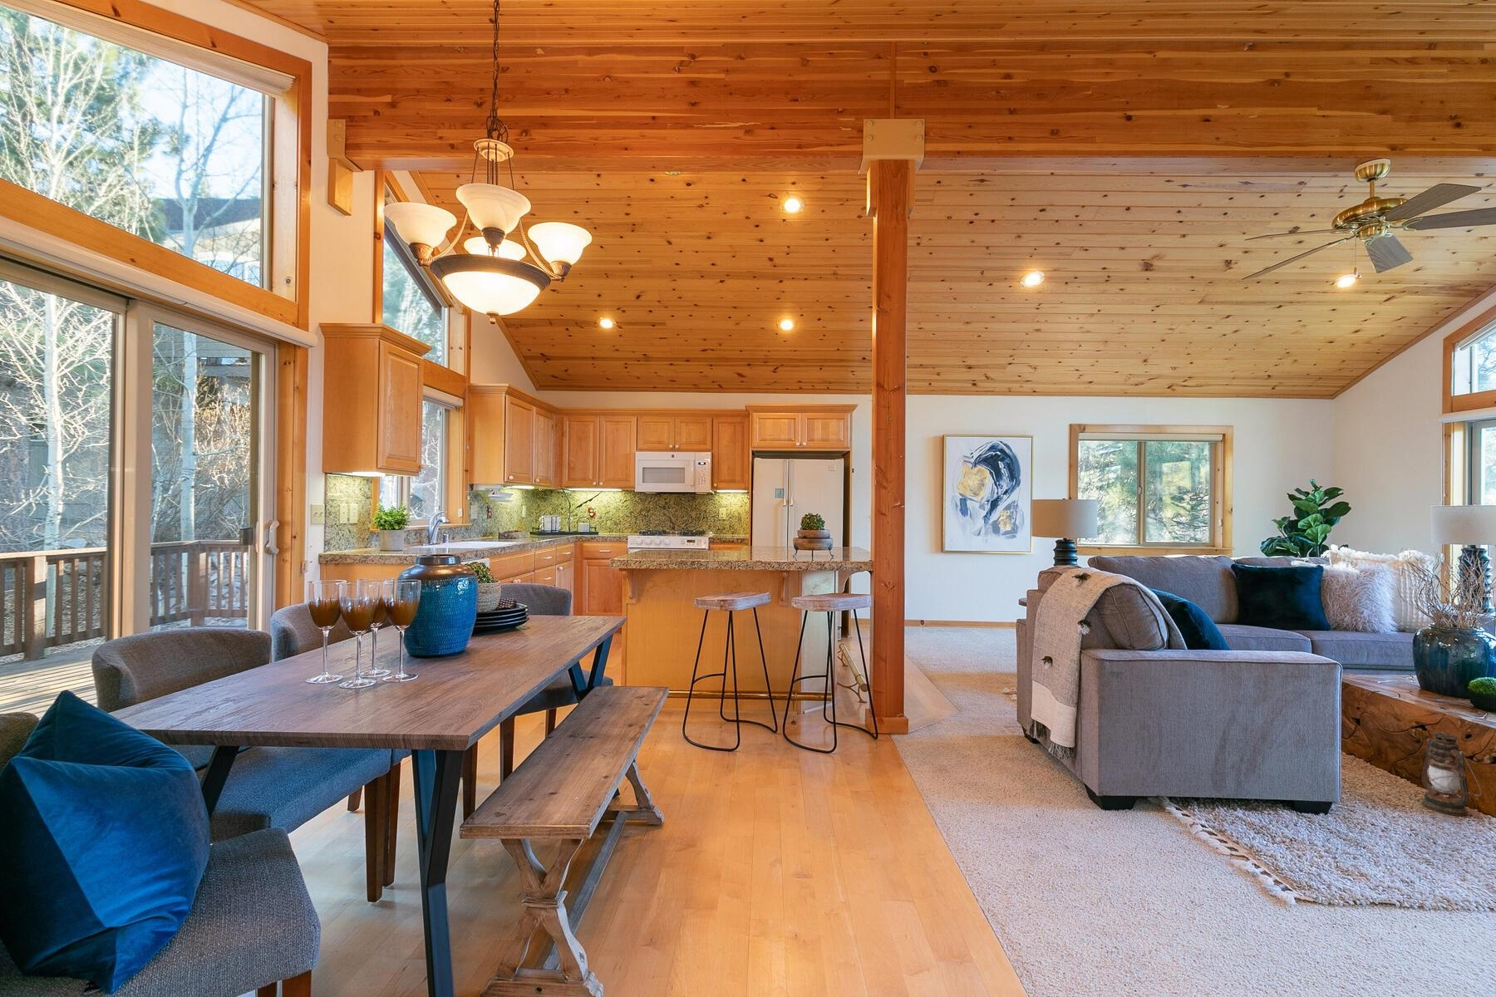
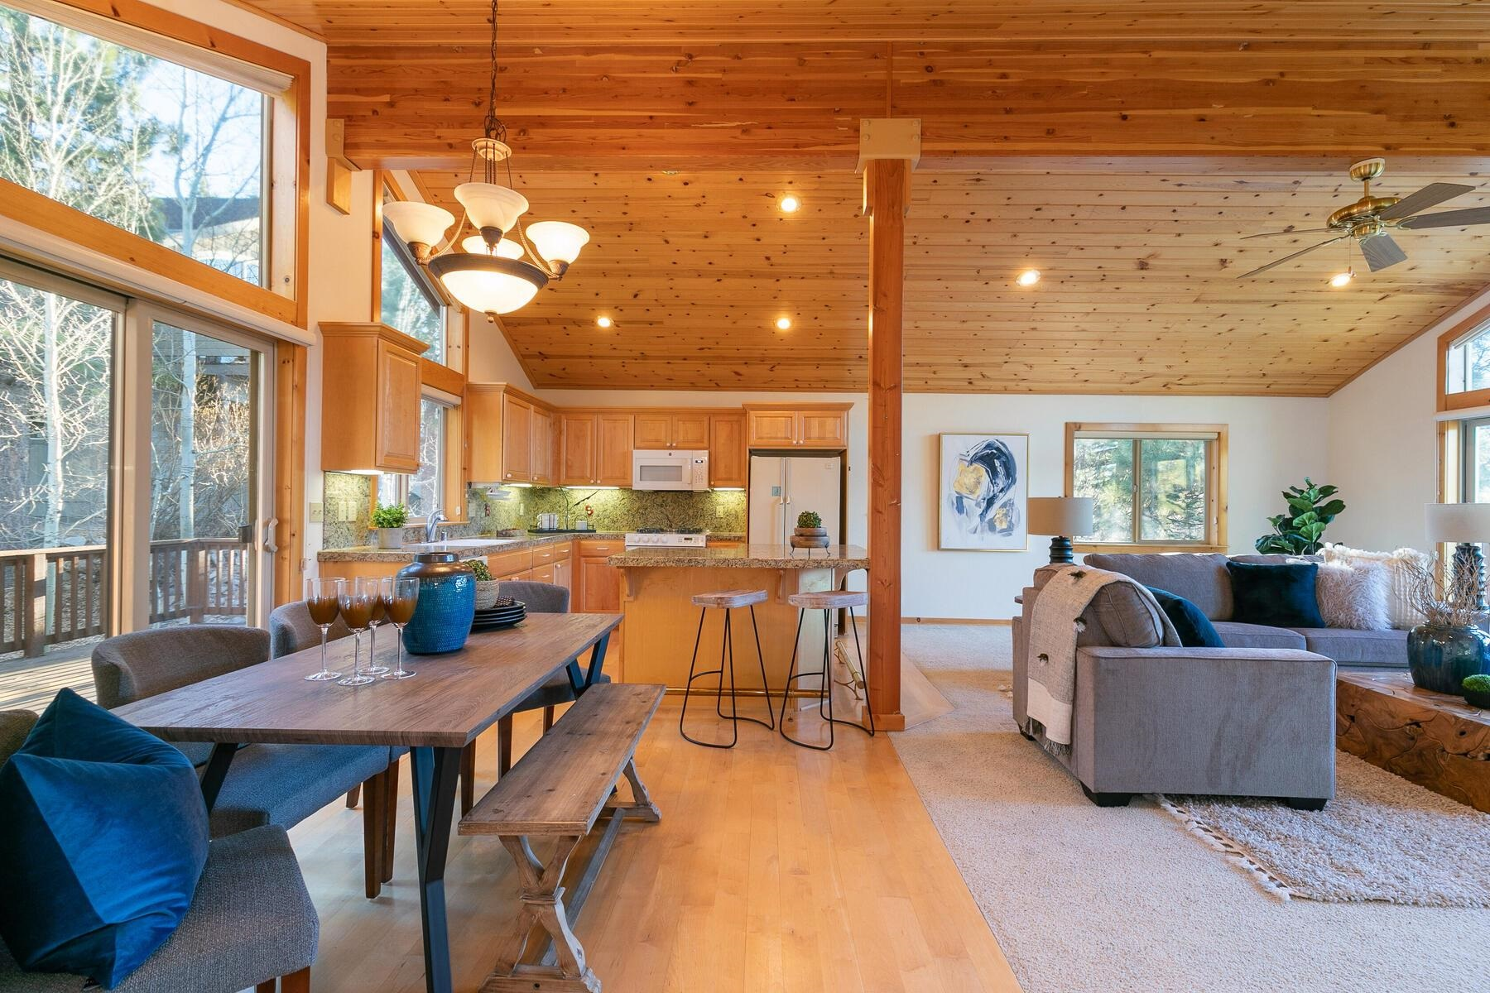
- lantern (1446, 770)
